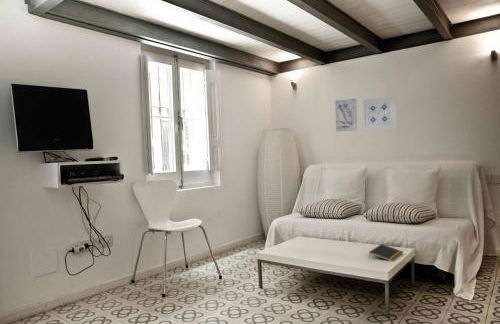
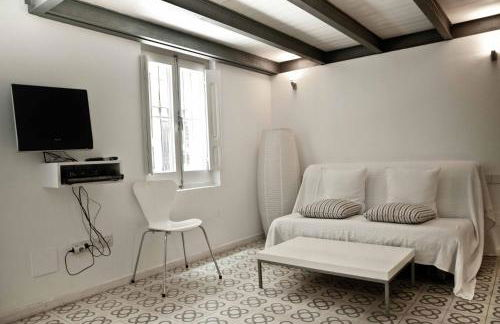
- wall art (378, 113)
- wall art (345, 115)
- notepad (386, 252)
